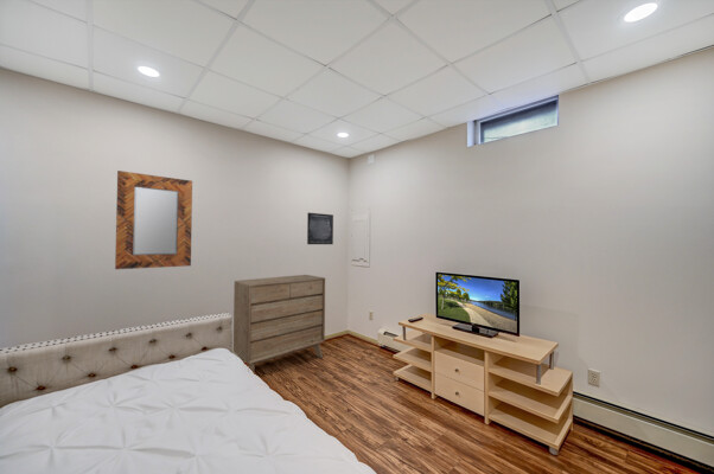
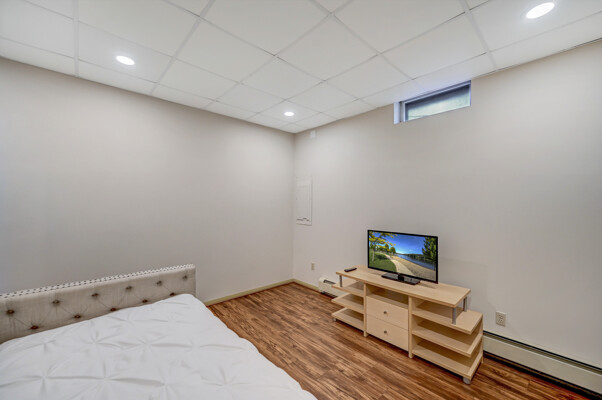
- wall art (320, 229)
- dresser (281, 320)
- home mirror (157, 222)
